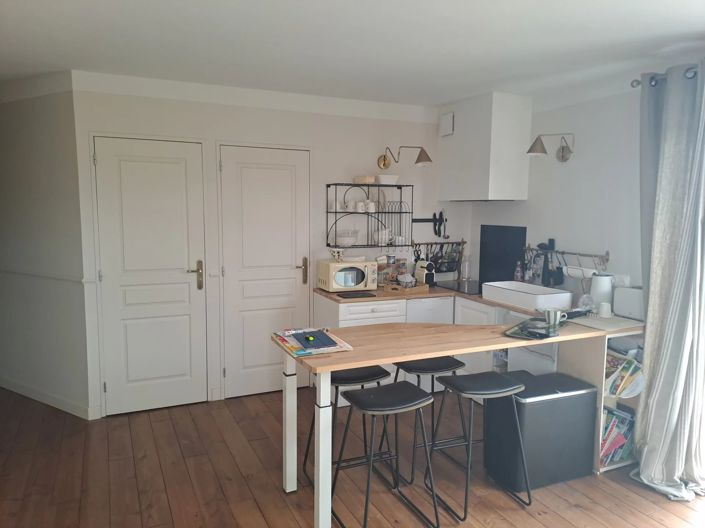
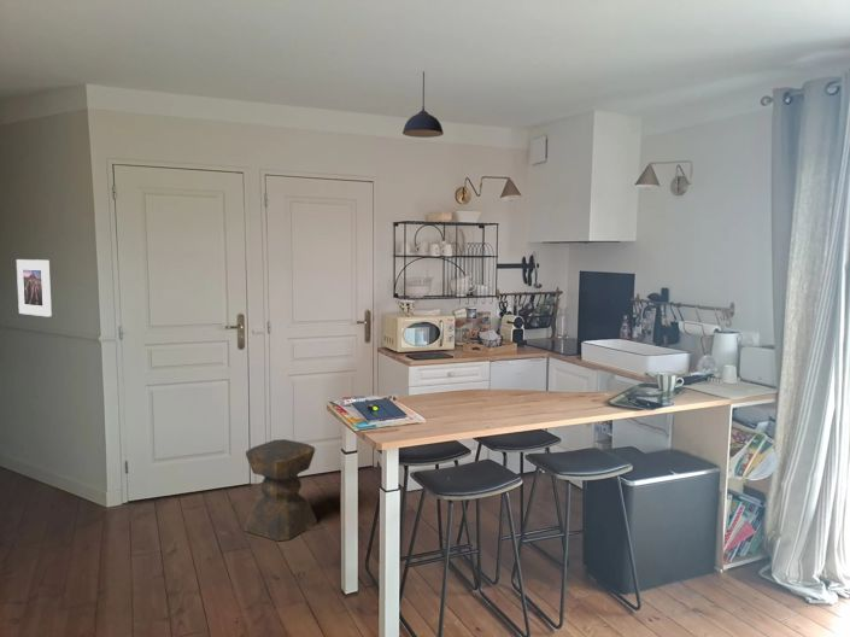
+ stool (281, 486)
+ pendant light (423, 103)
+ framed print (33, 287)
